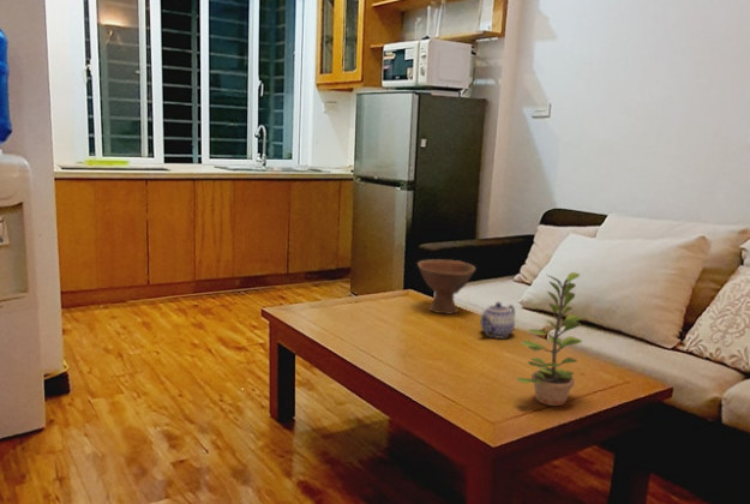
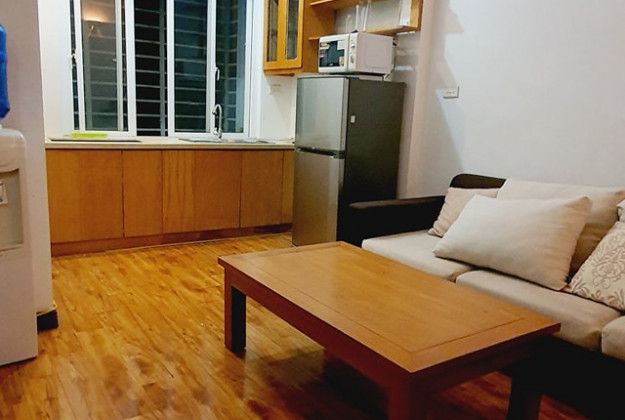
- teapot (497, 318)
- bowl (444, 286)
- plant (551, 338)
